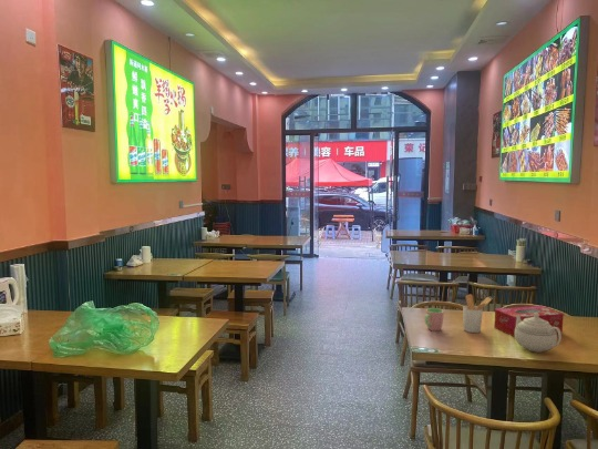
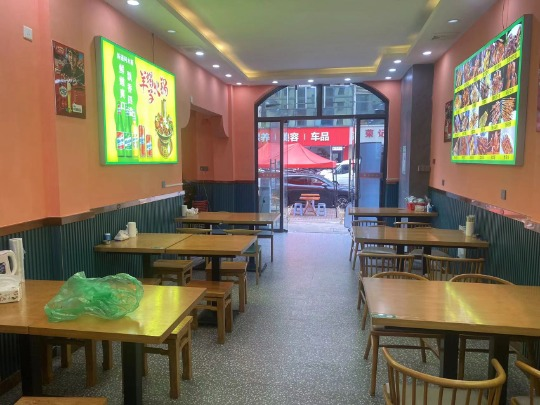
- teapot (536, 331)
- tissue box (527, 317)
- cup (432, 319)
- utensil holder (477, 313)
